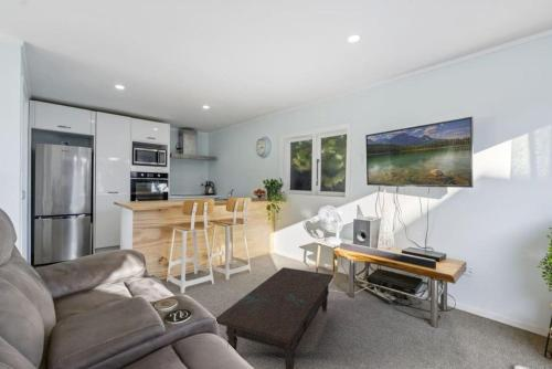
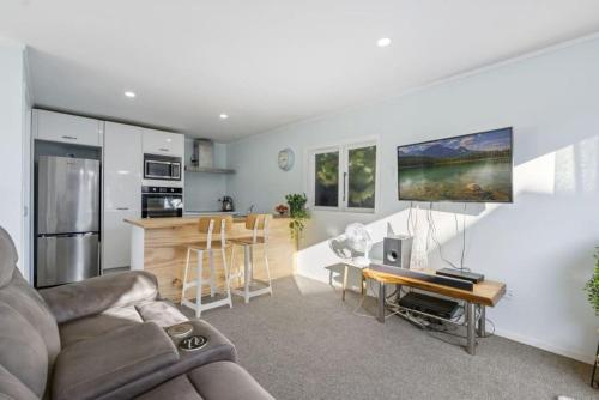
- coffee table (285, 310)
